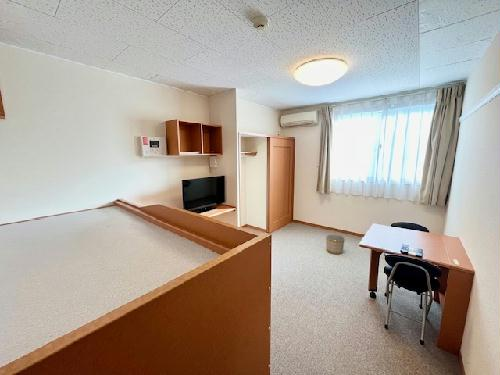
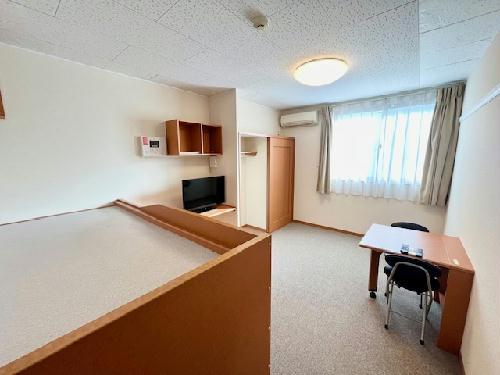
- planter (334, 244)
